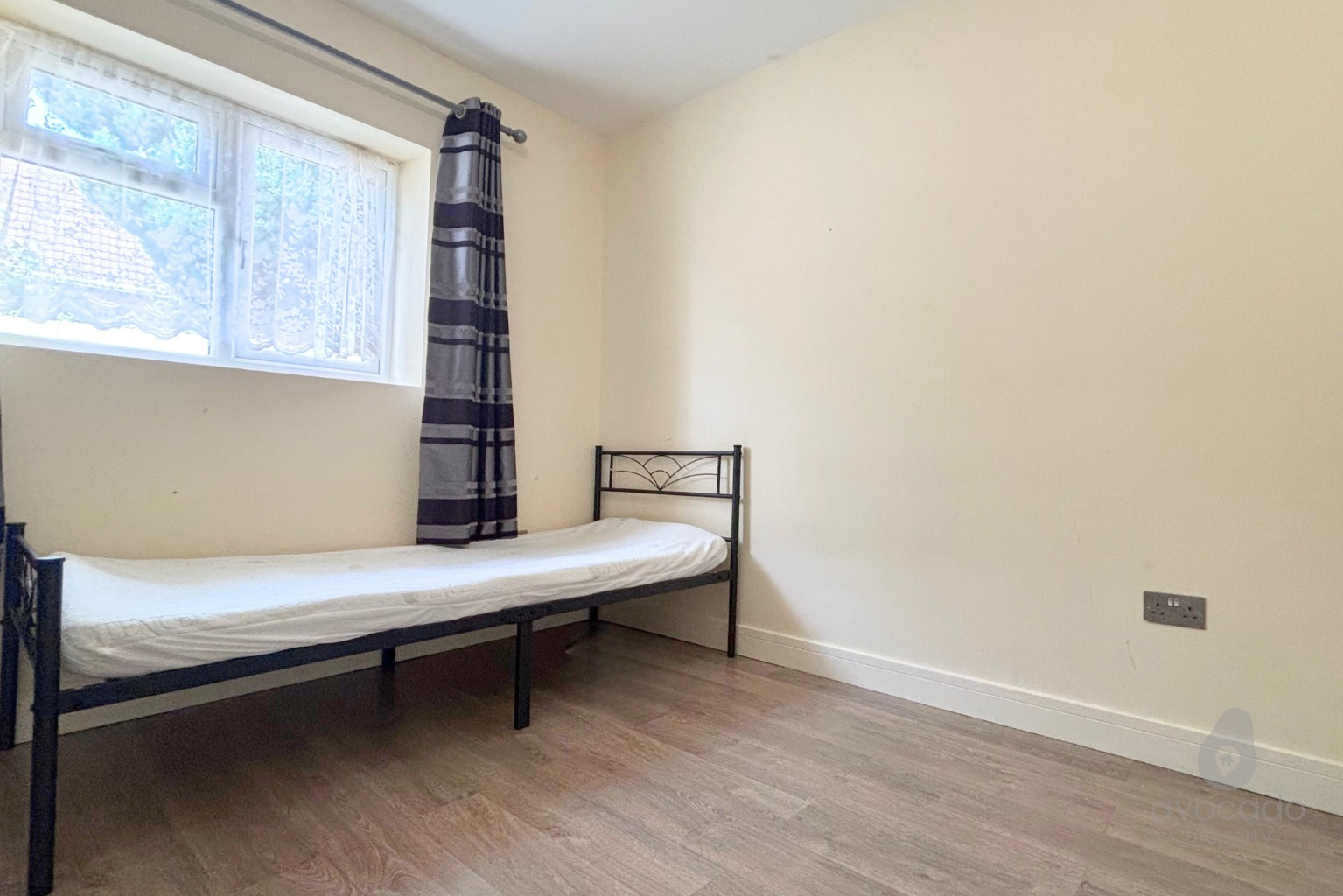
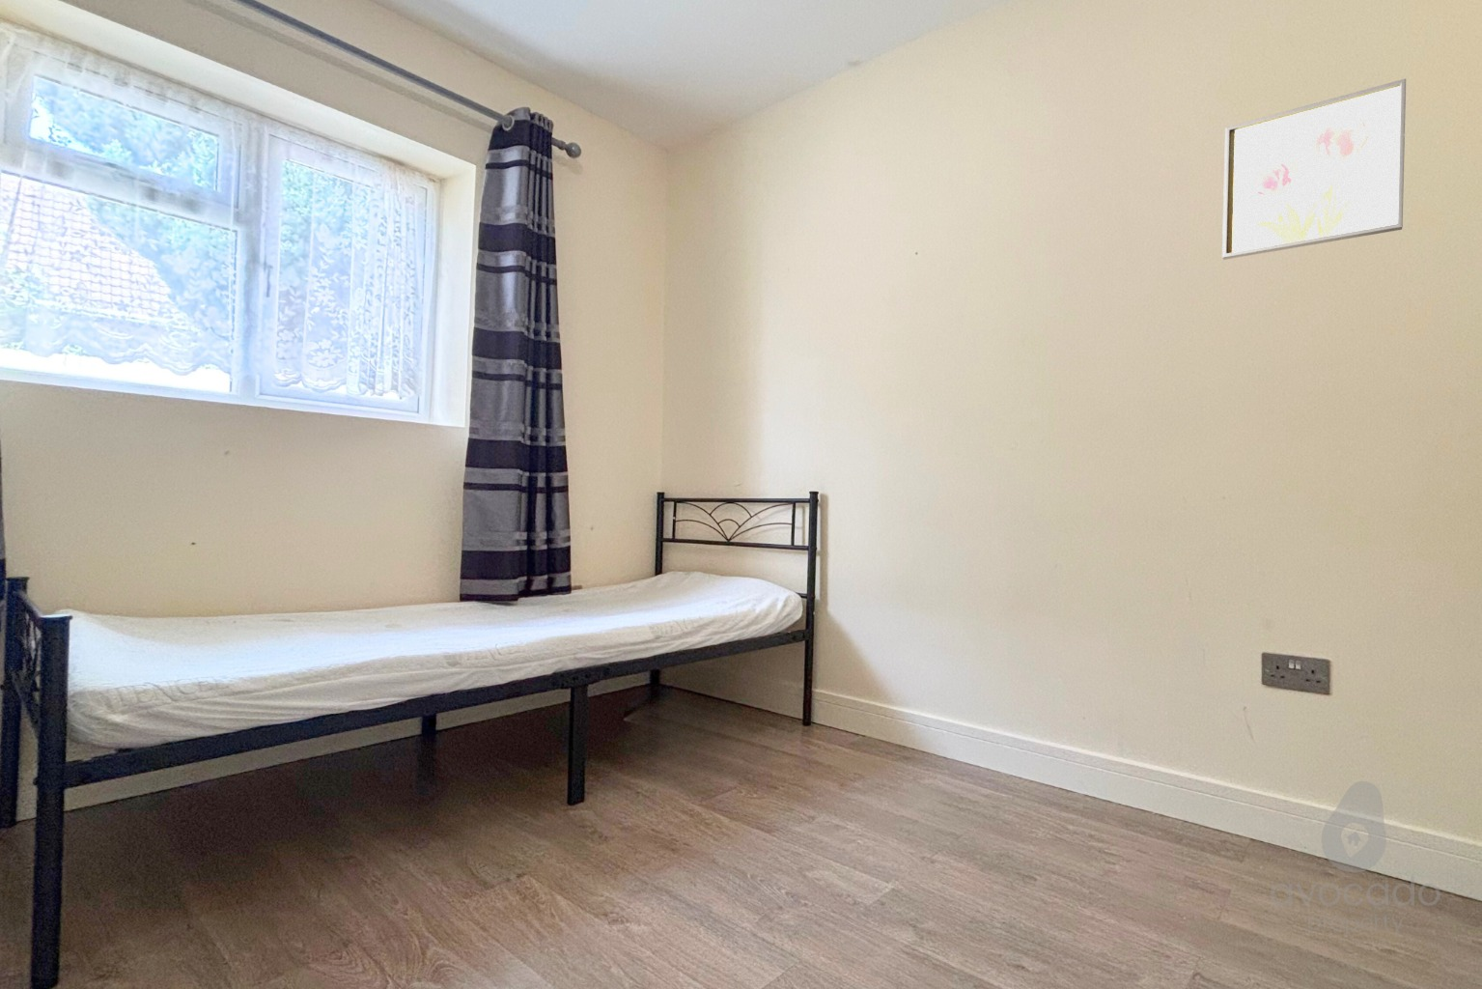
+ wall art (1309, 176)
